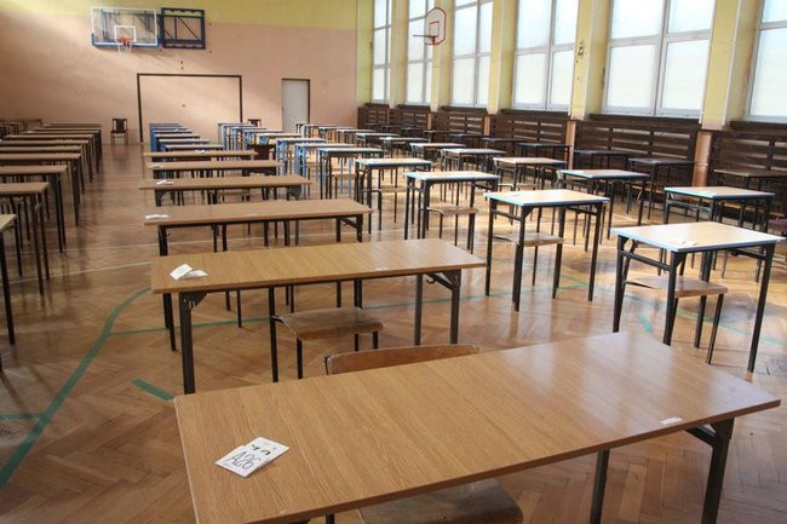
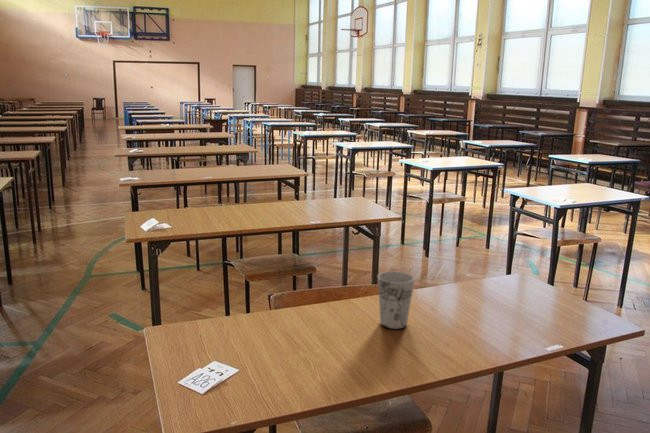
+ cup (394, 300)
